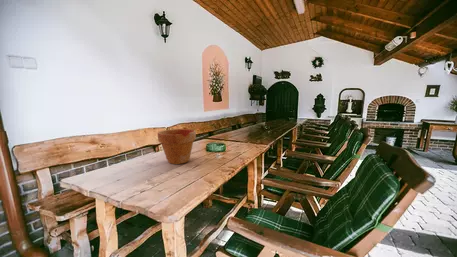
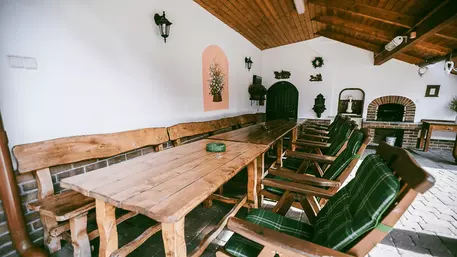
- flower pot (177, 146)
